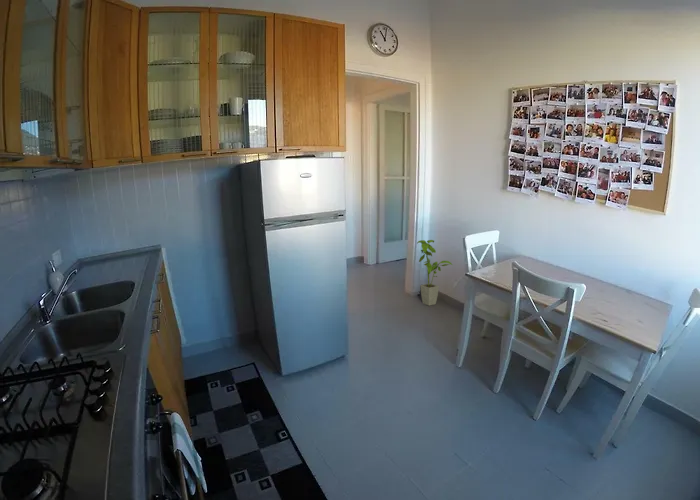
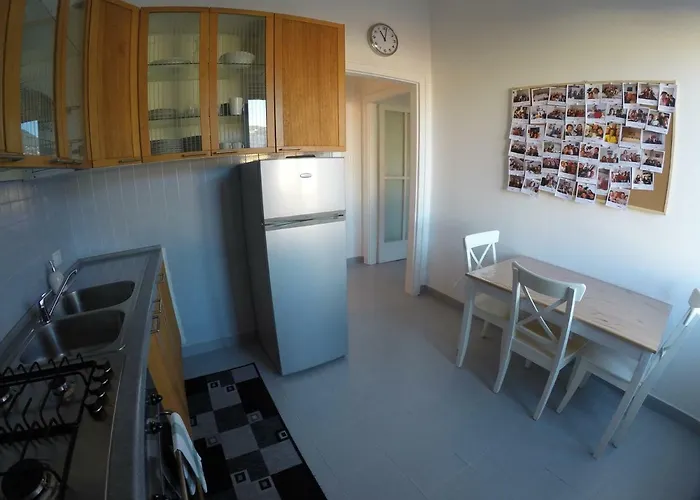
- house plant (430, 272)
